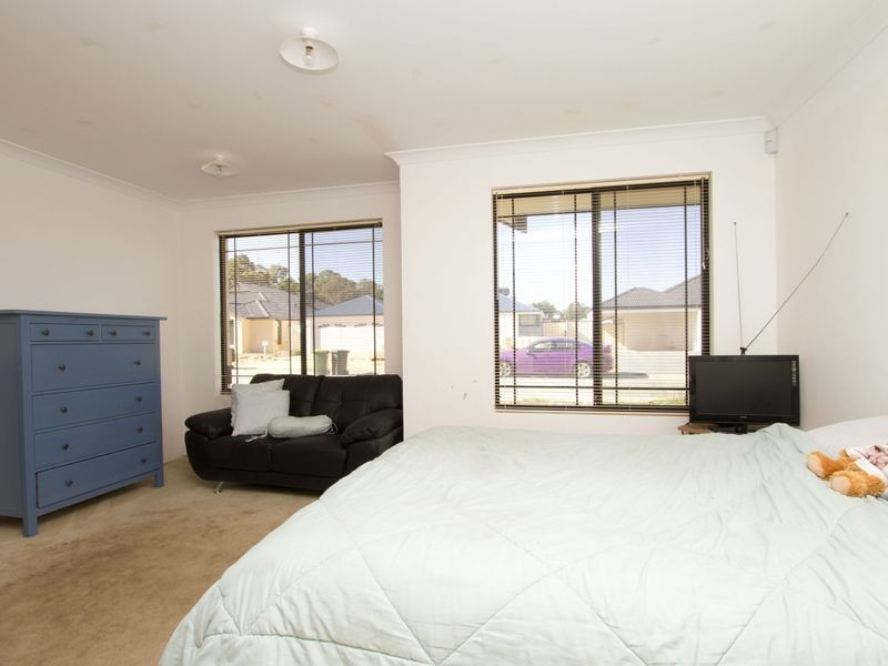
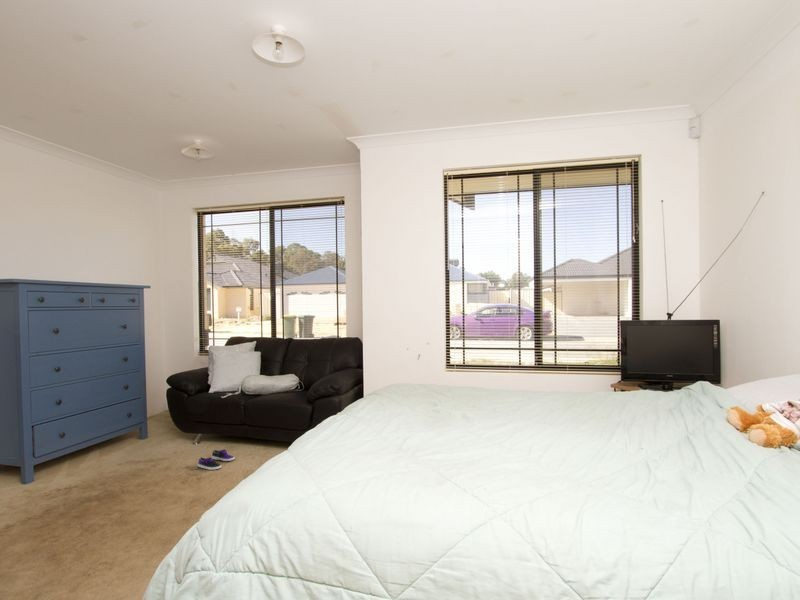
+ shoe (216, 458)
